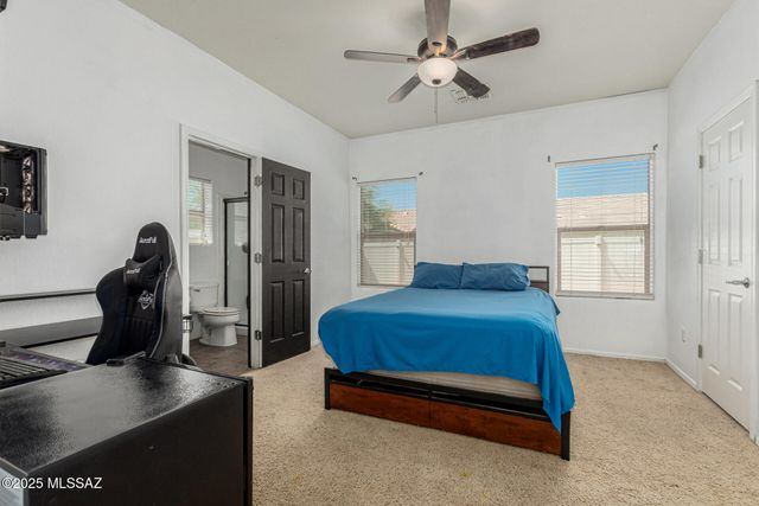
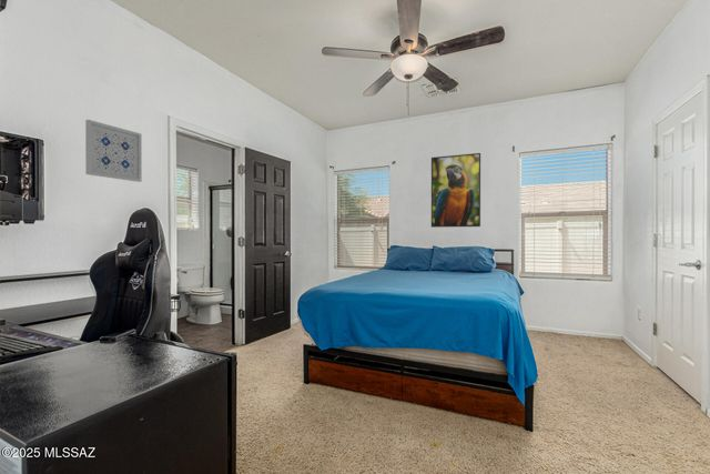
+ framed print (455, 191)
+ wall art (115, 152)
